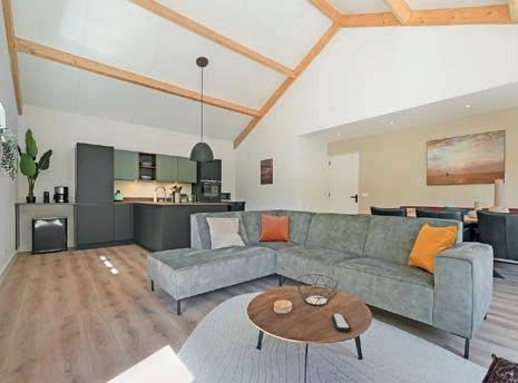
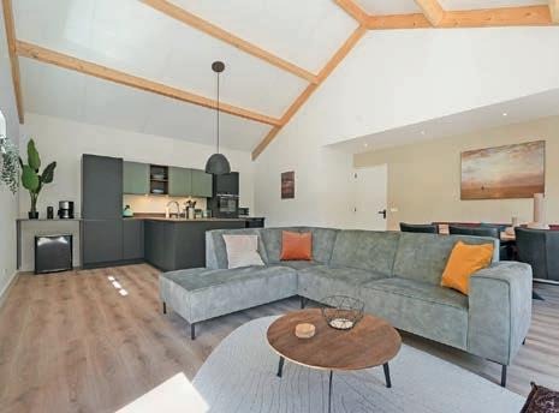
- remote control (340, 322)
